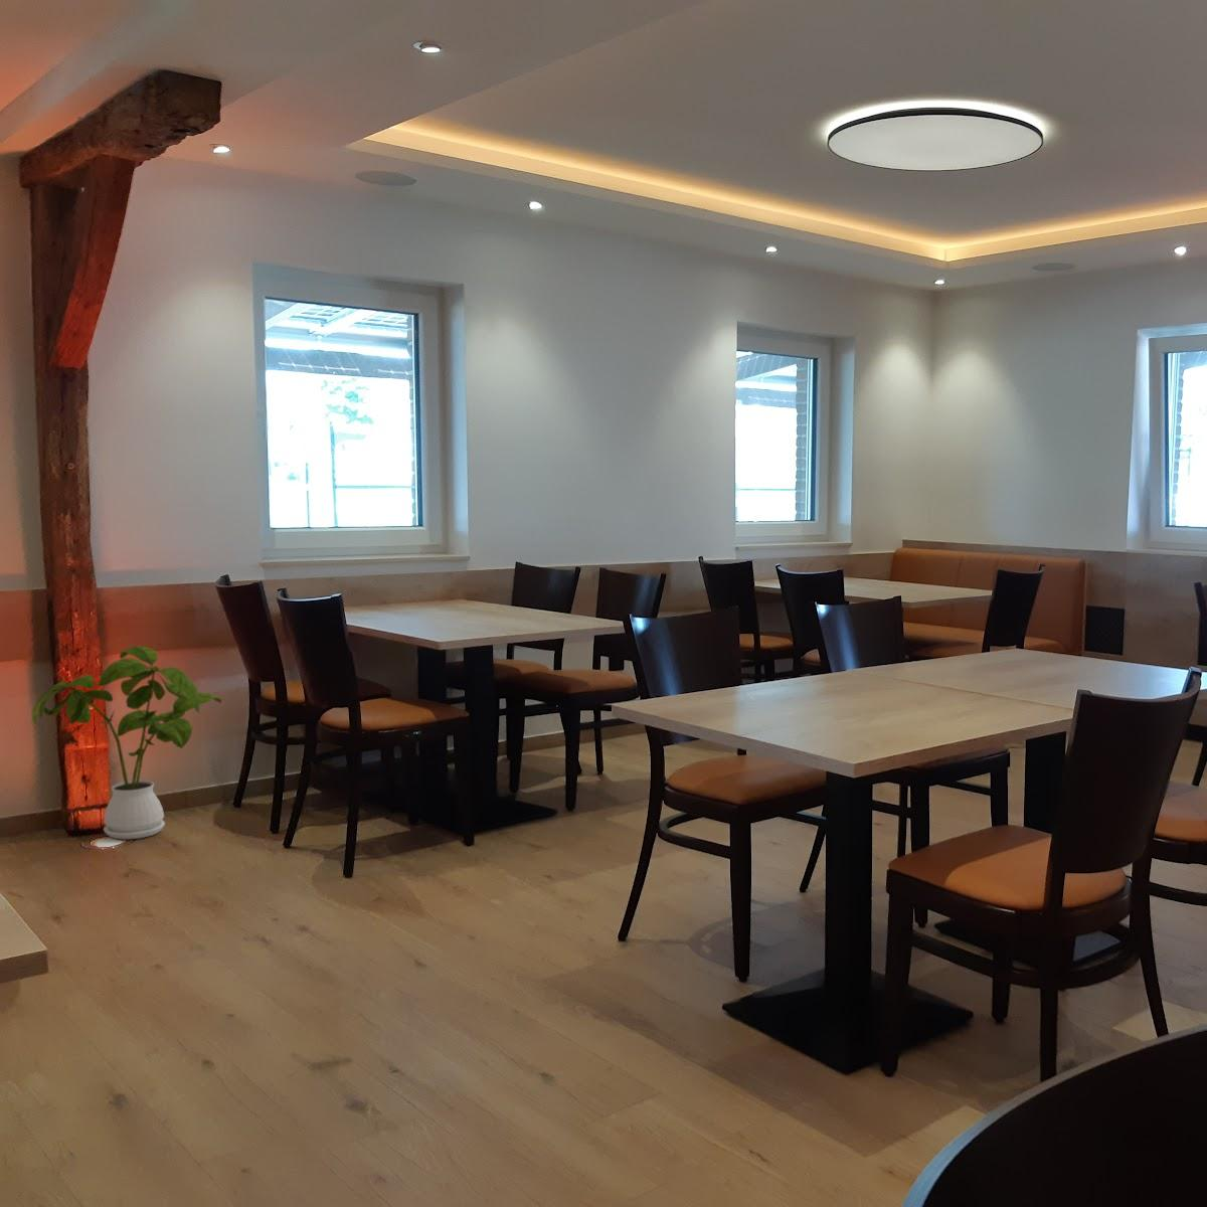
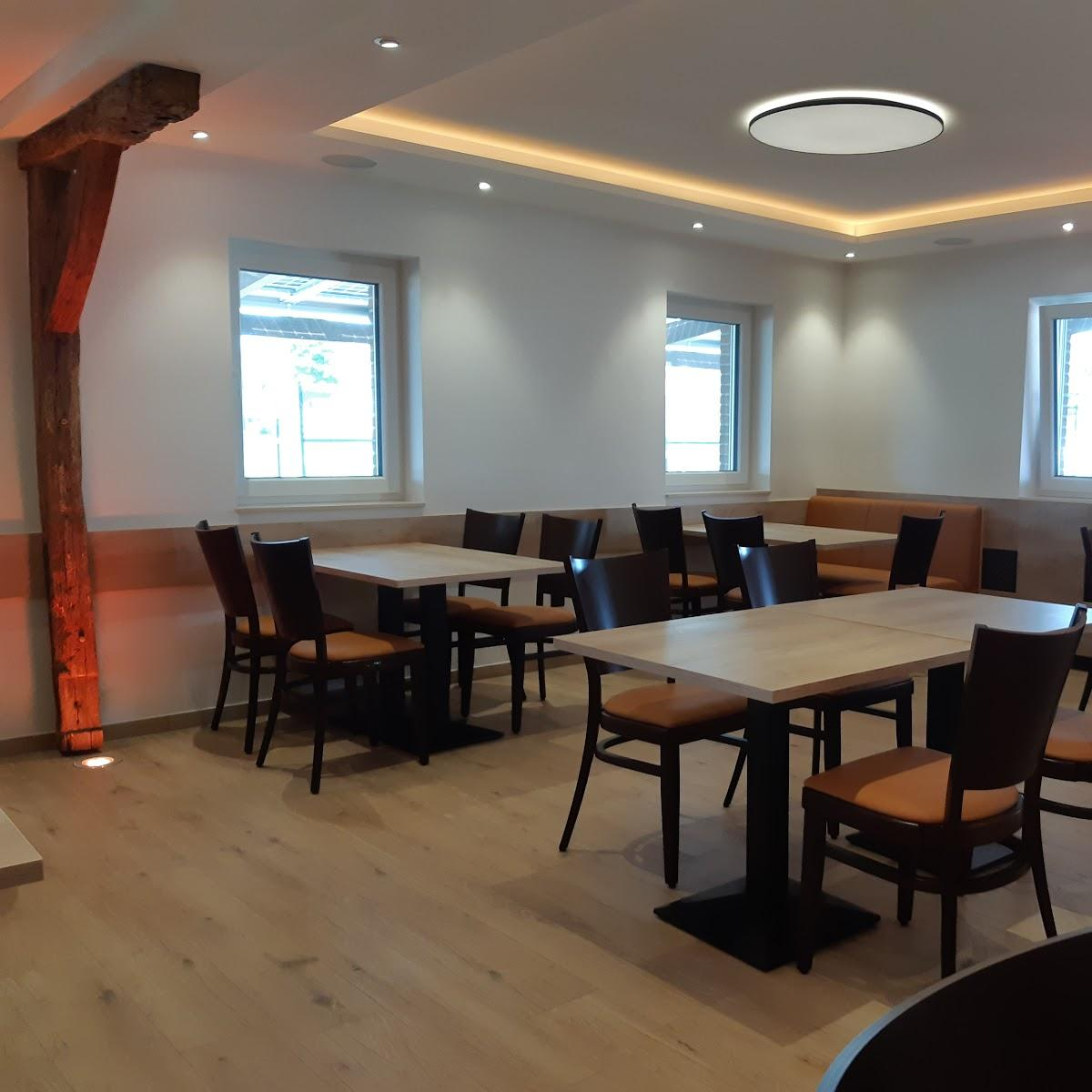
- house plant (148, 742)
